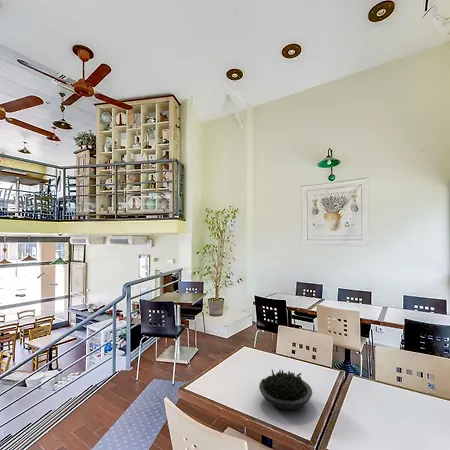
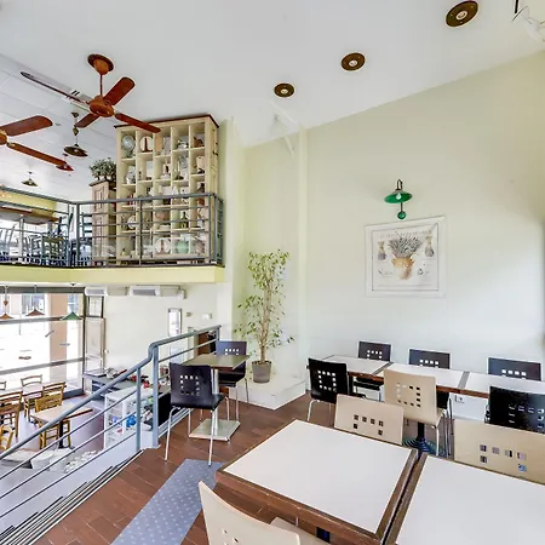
- succulent plant (285, 387)
